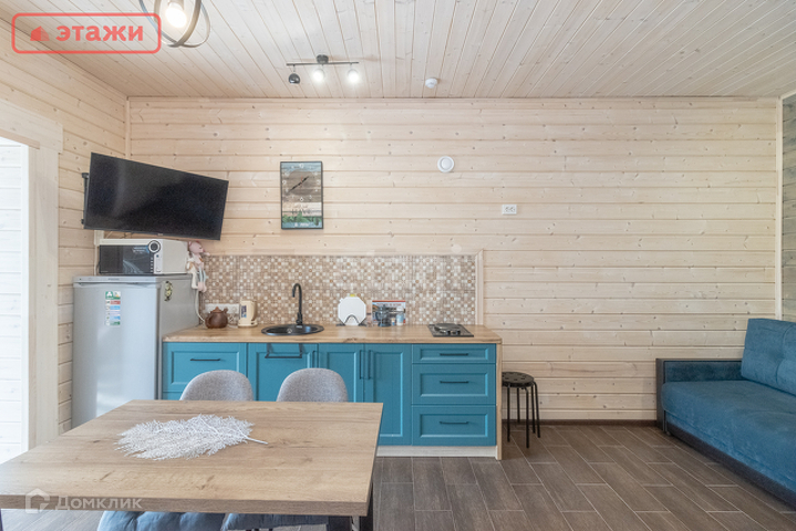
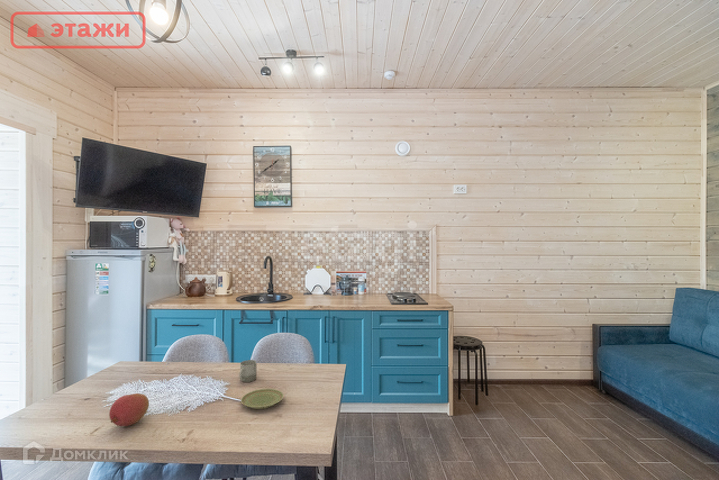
+ cup (246, 371)
+ fruit (129, 409)
+ plate (262, 399)
